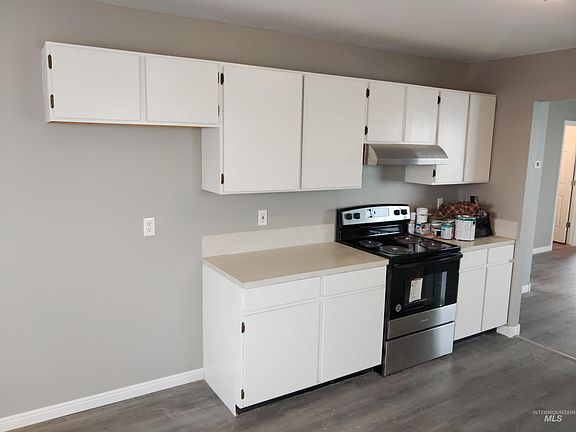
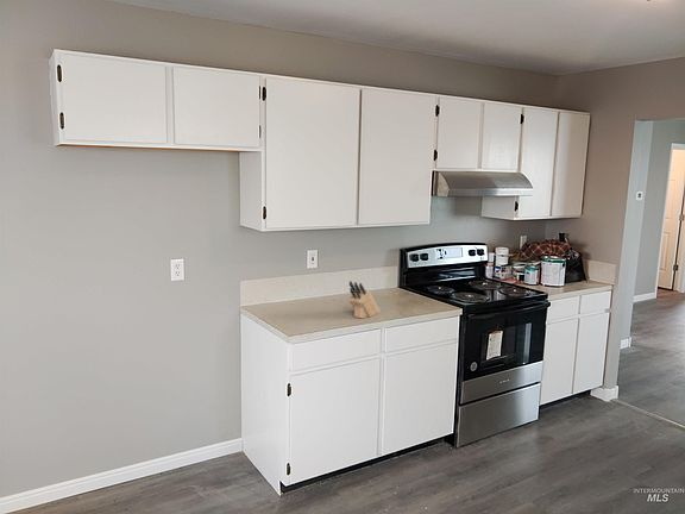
+ knife block (363, 296)
